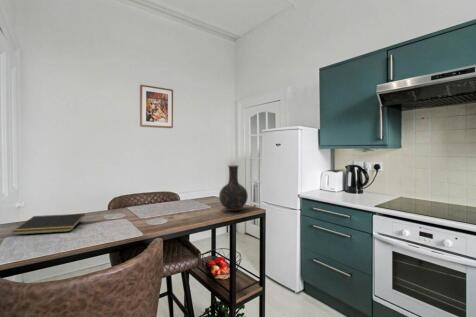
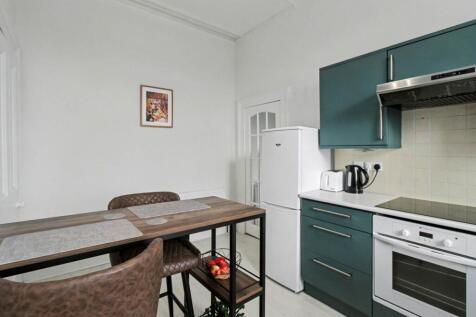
- vase (233, 187)
- notepad (51, 223)
